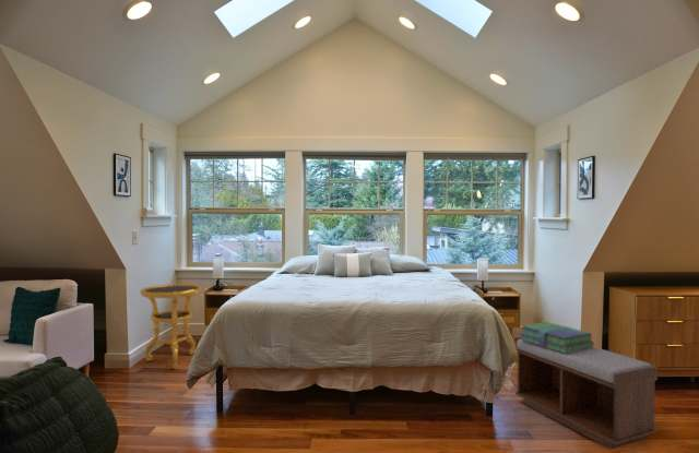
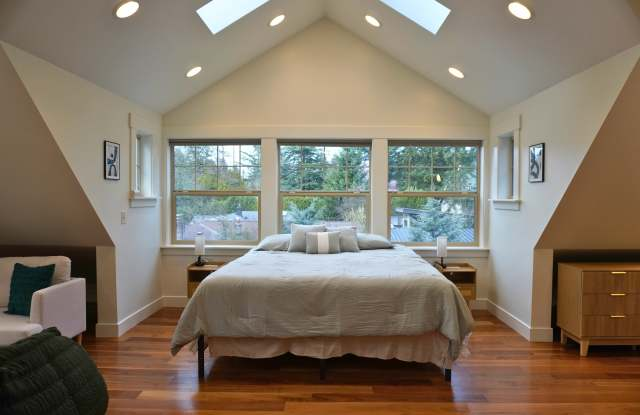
- stack of books (555, 335)
- side table (171, 324)
- bench (578, 383)
